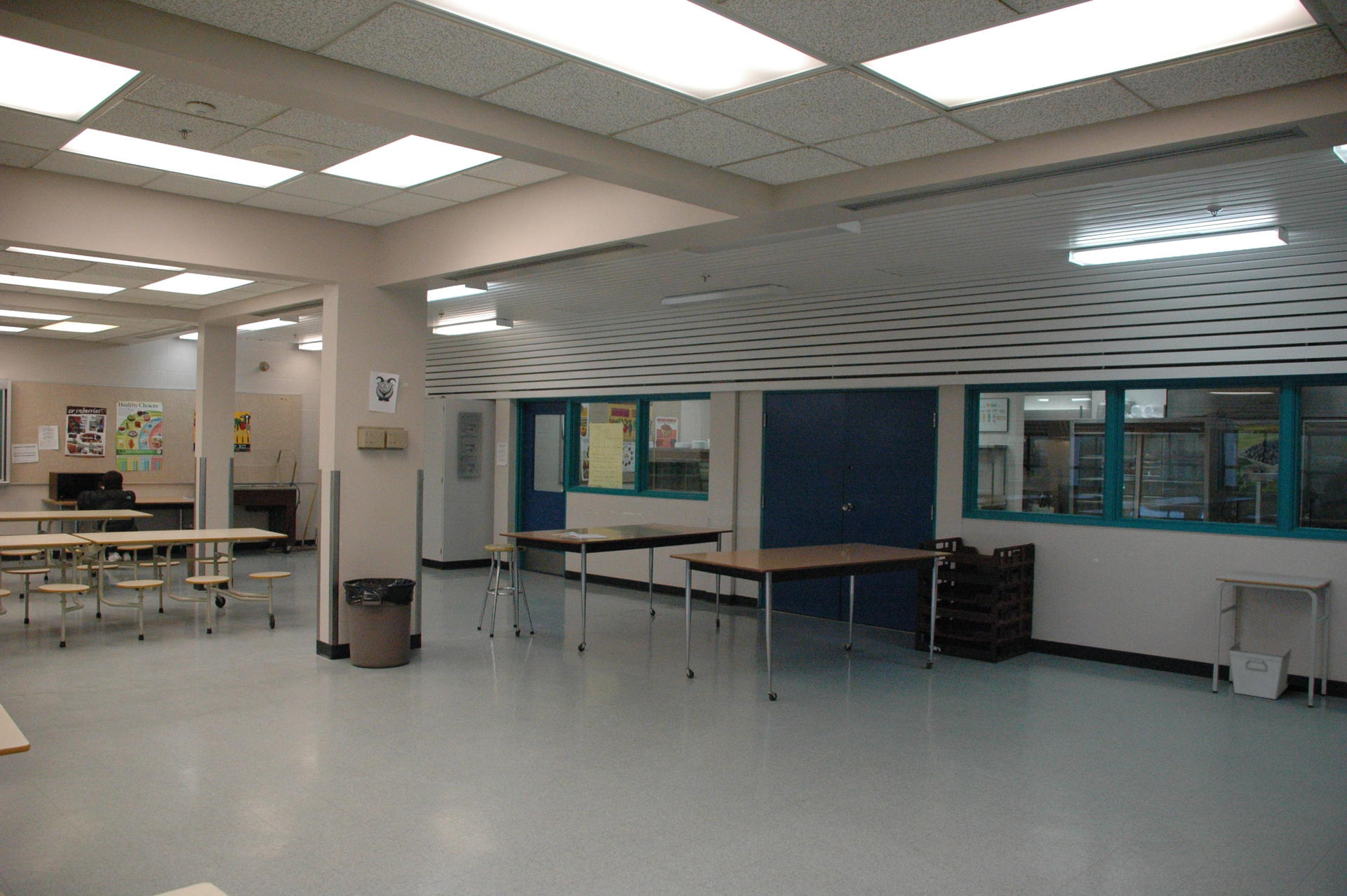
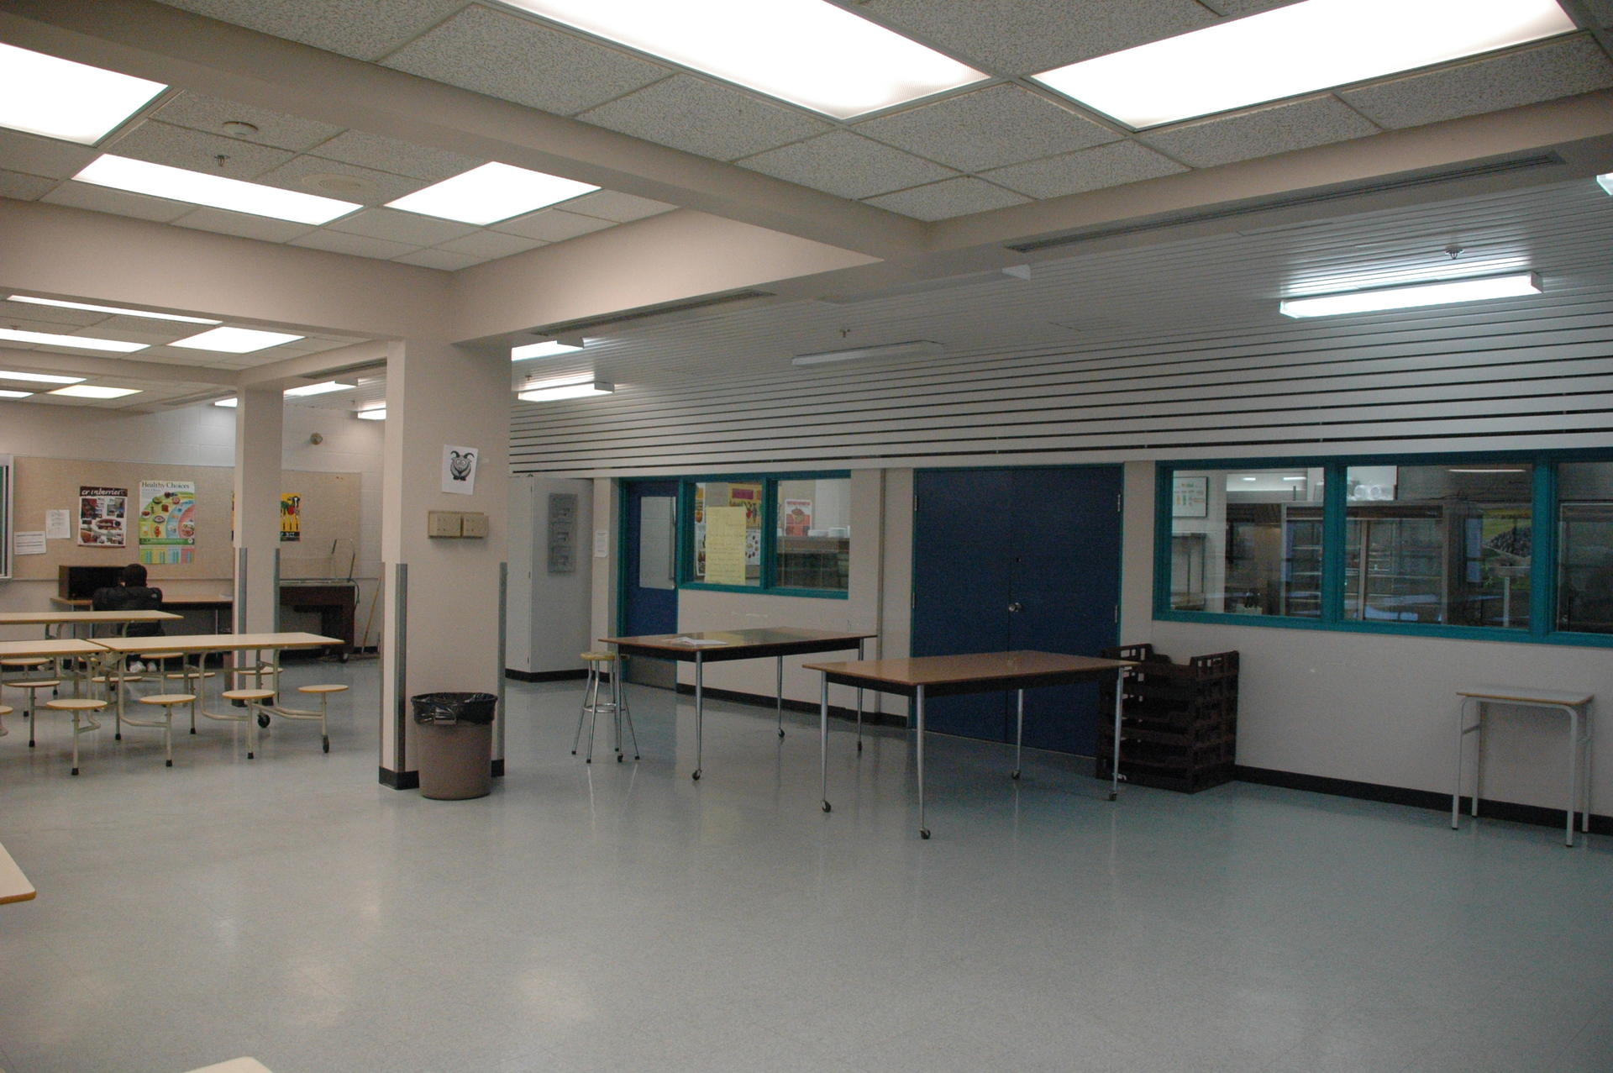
- storage bin (1261, 668)
